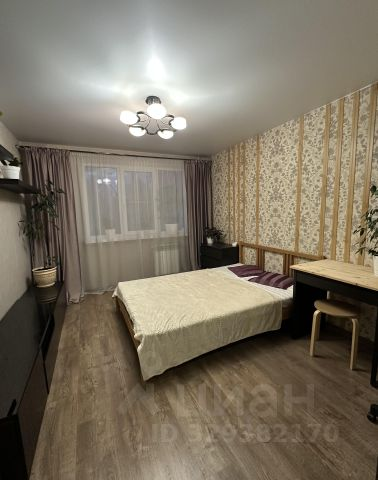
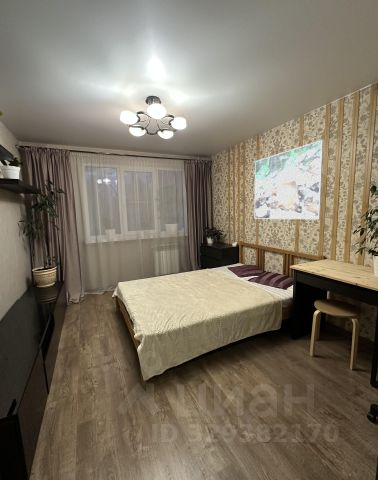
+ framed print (283, 186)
